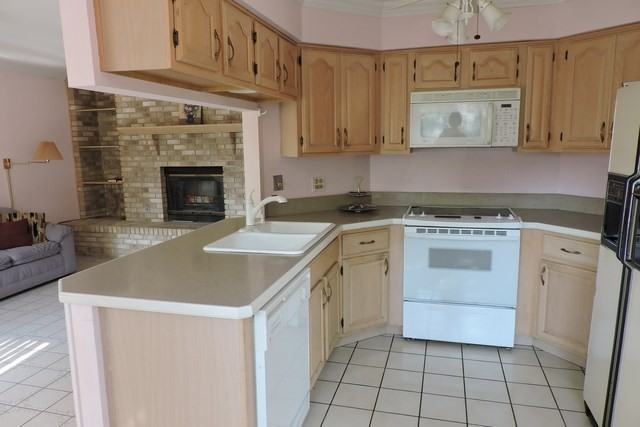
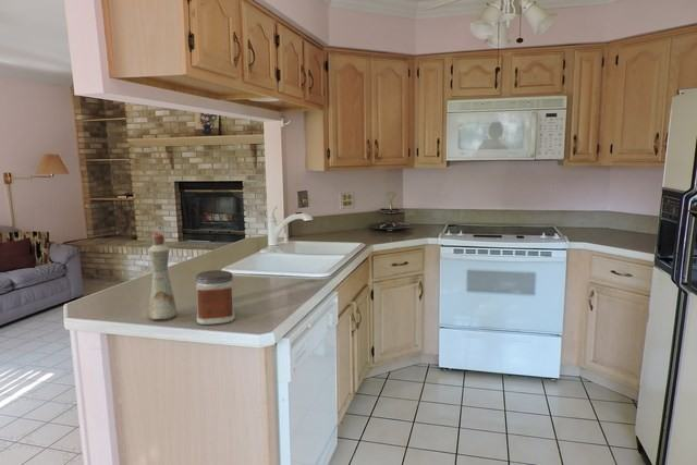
+ jar (215, 295)
+ bottle (159, 274)
